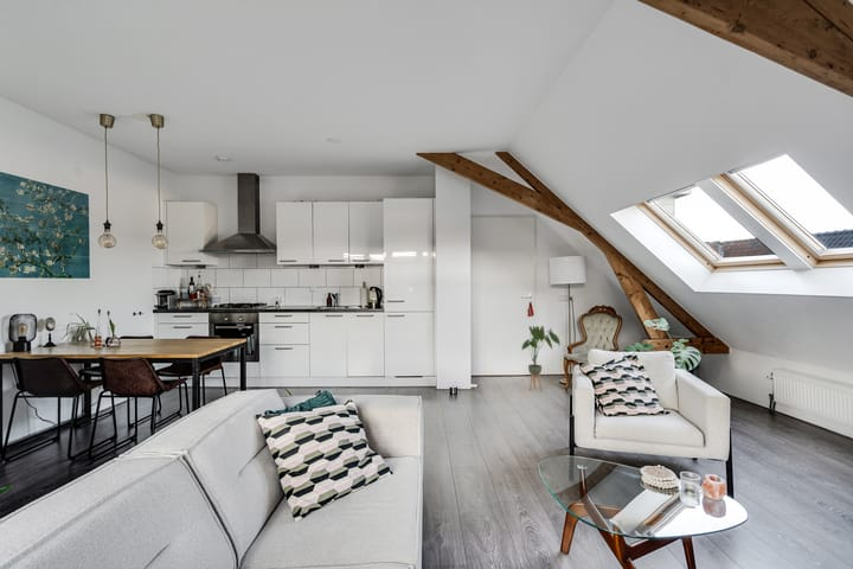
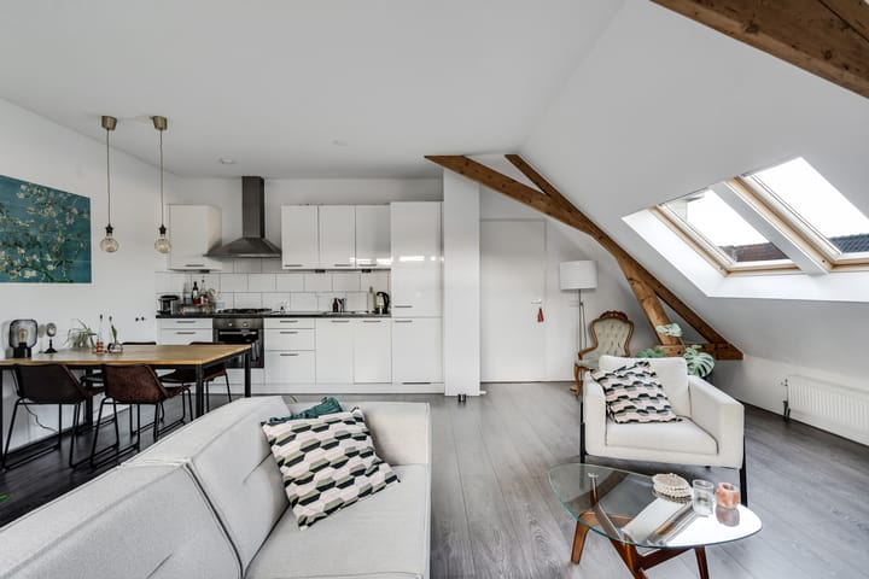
- house plant (537, 357)
